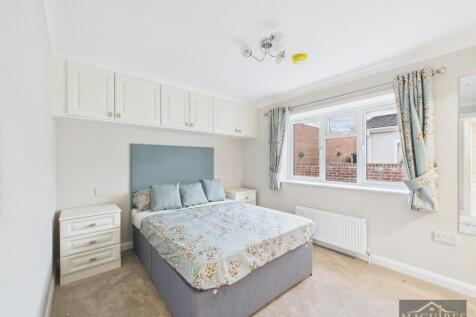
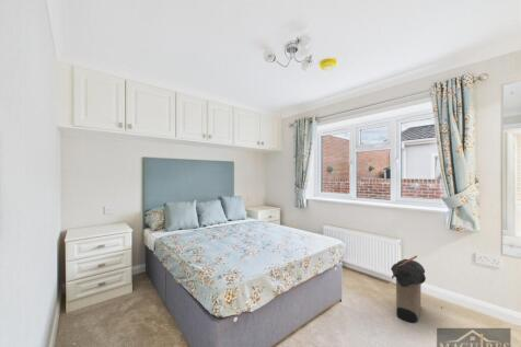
+ laundry hamper (407, 280)
